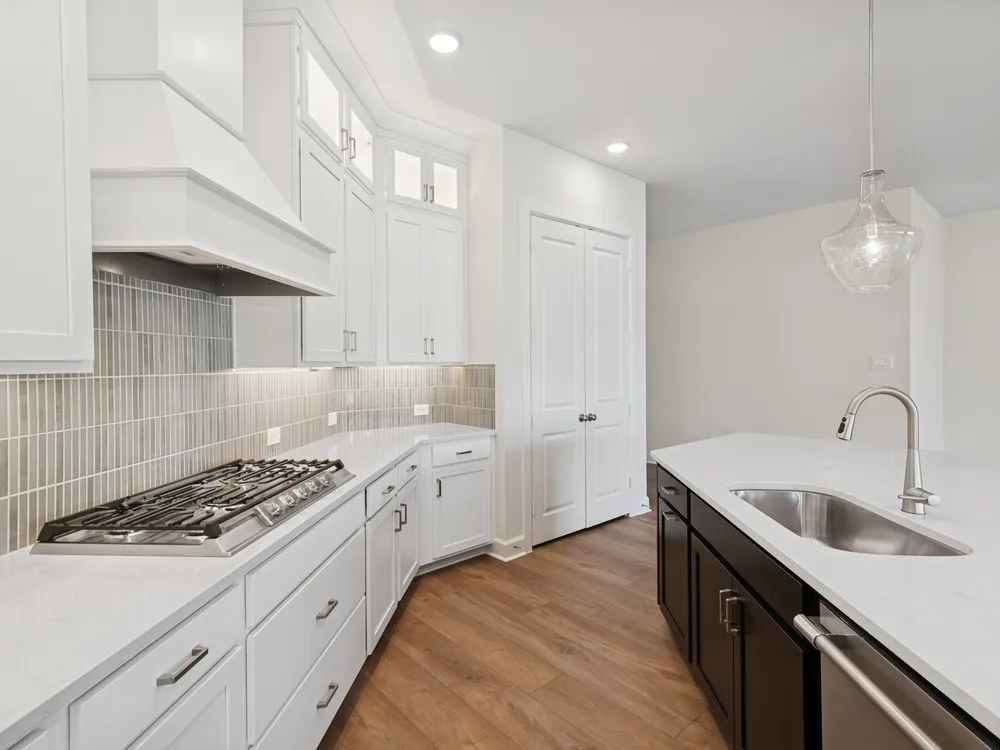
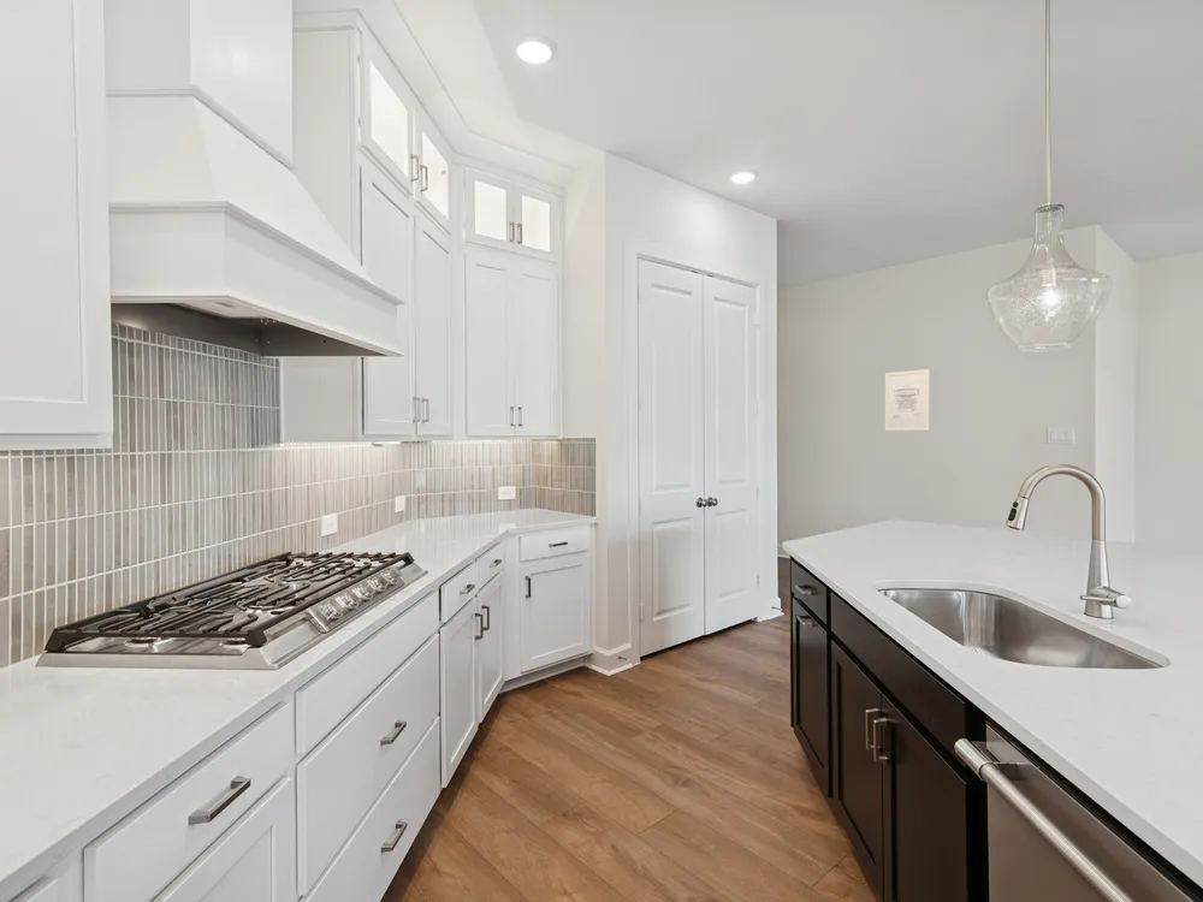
+ wall art (906, 400)
